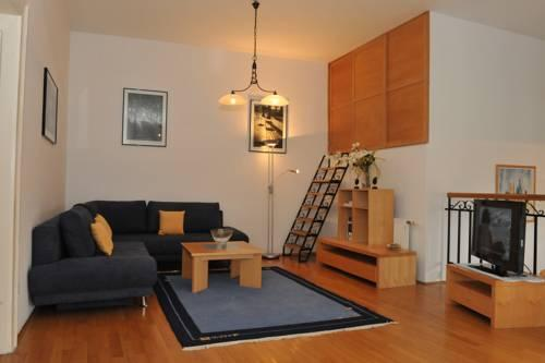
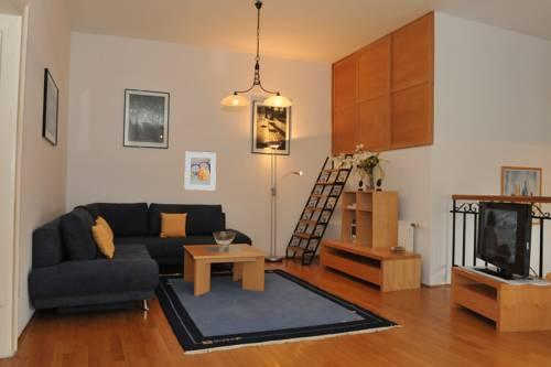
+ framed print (199, 171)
